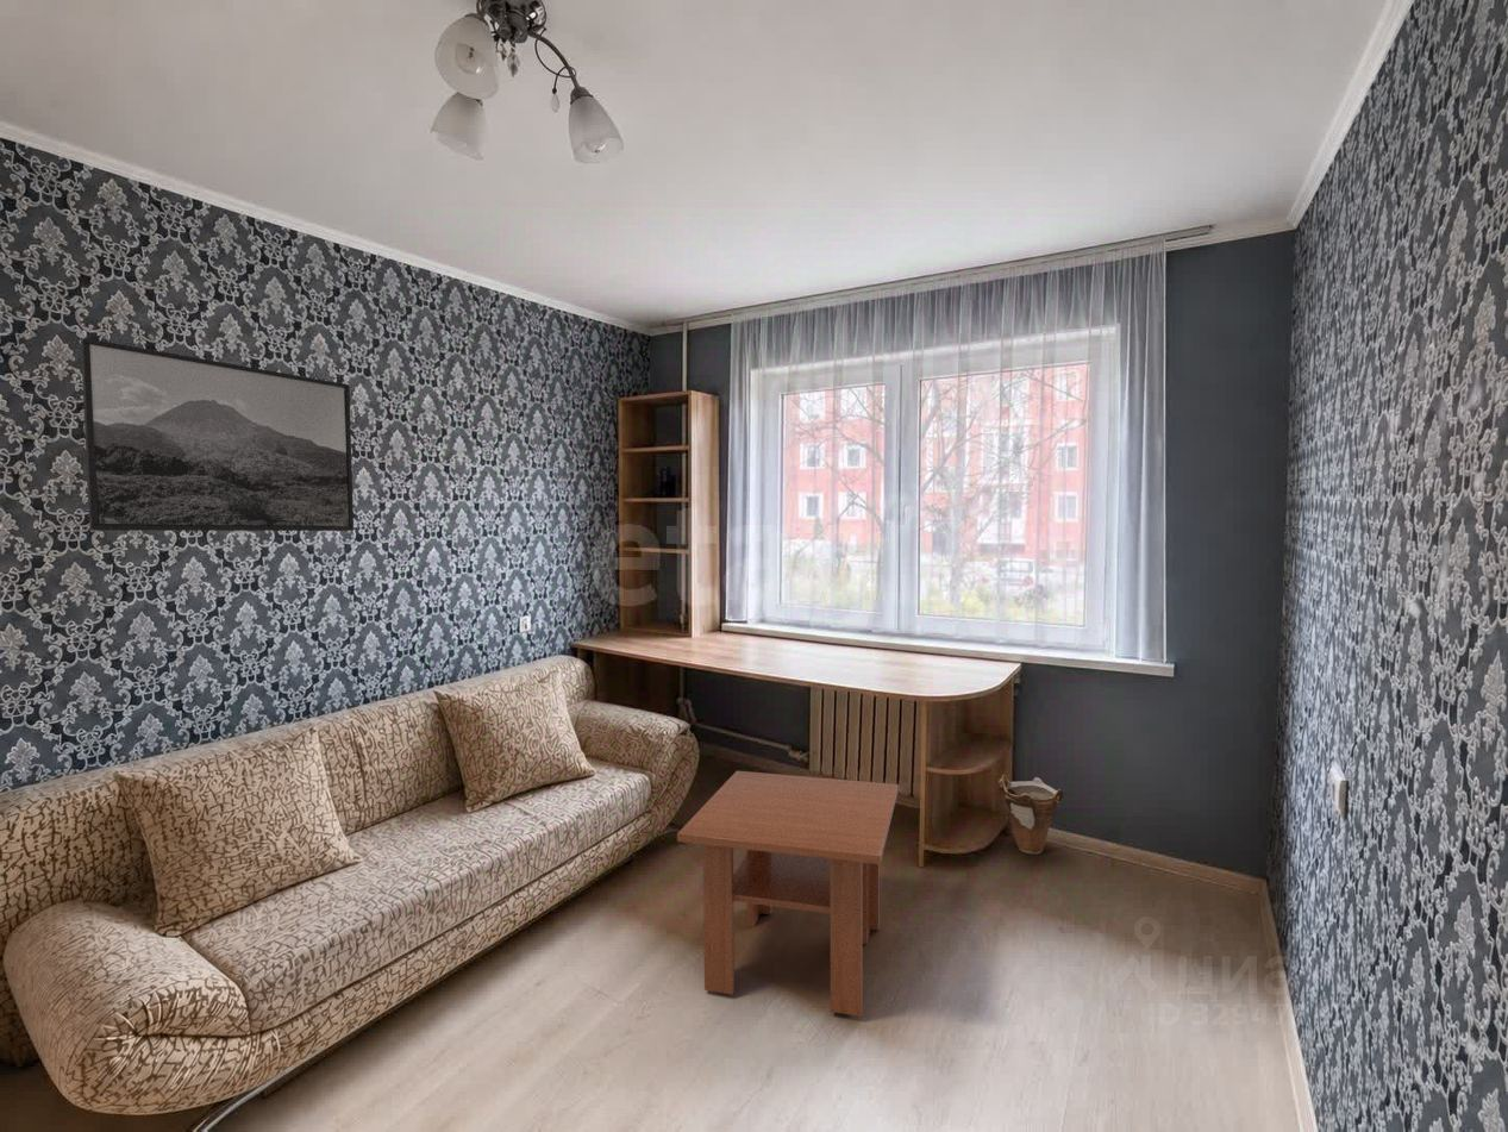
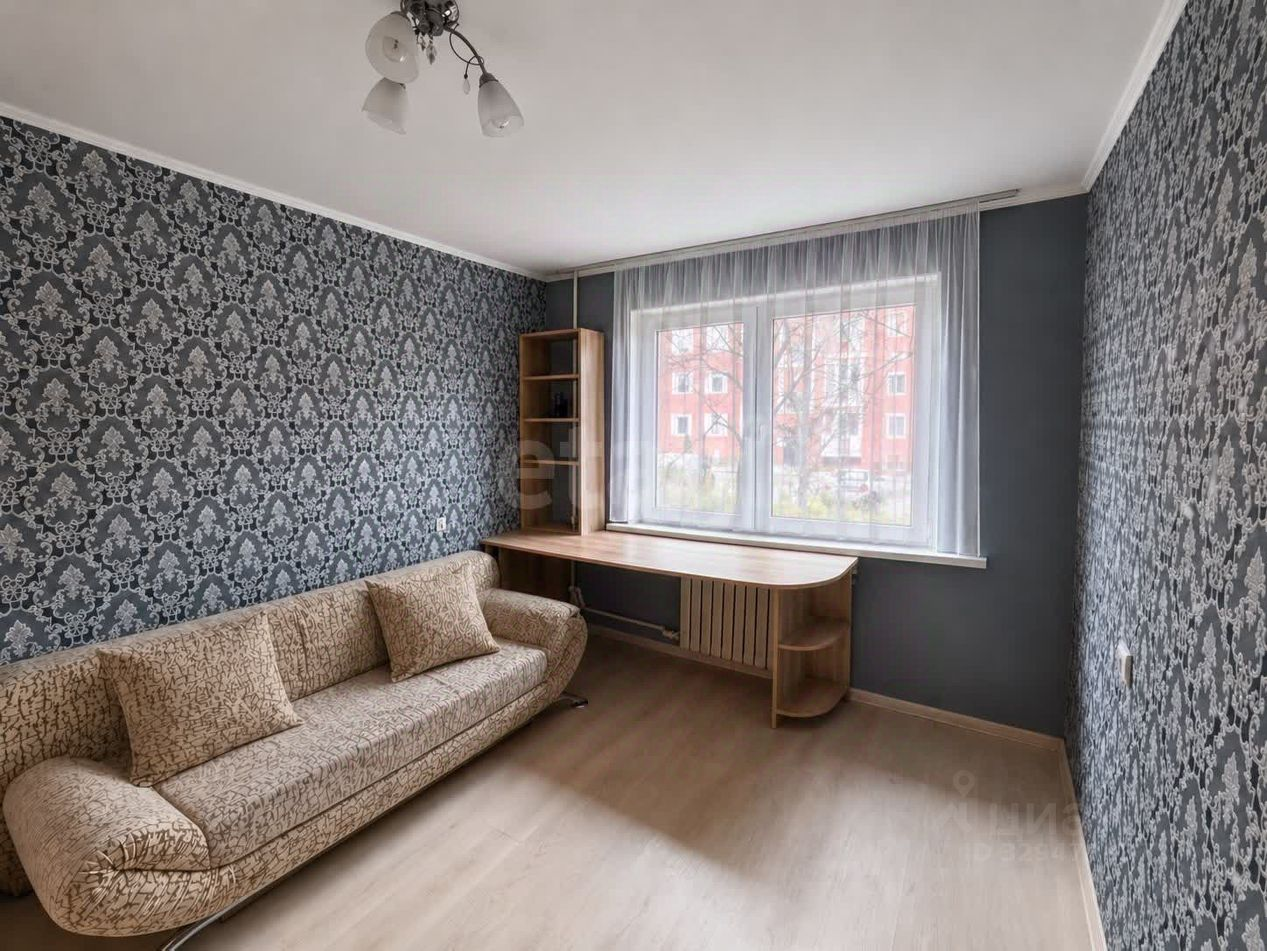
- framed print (236, 448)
- vase (1030, 813)
- coffee table (797, 882)
